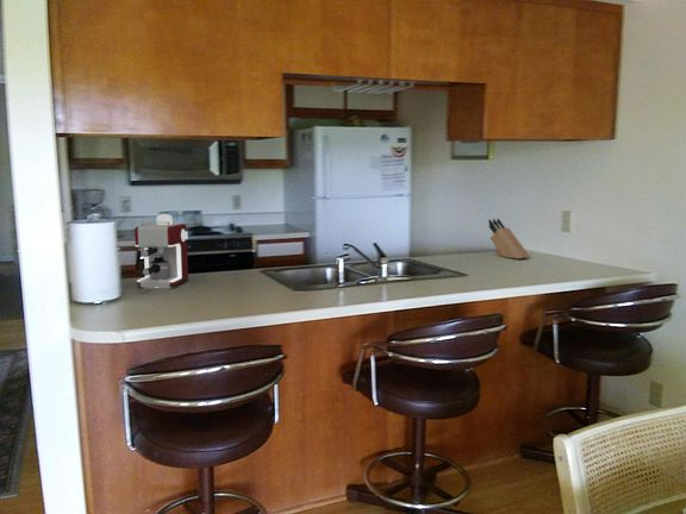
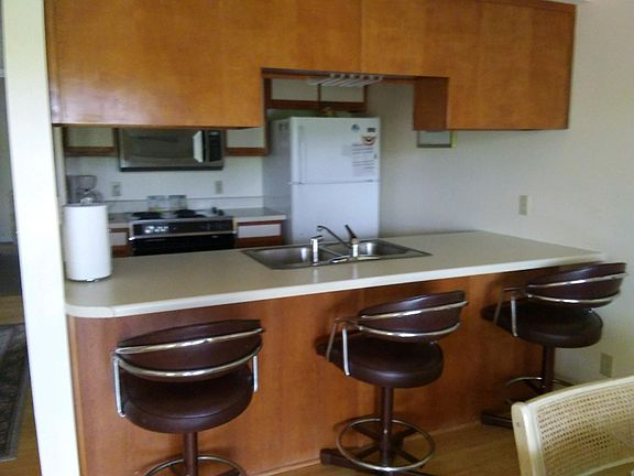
- knife block (507, 237)
- coffee maker (158, 250)
